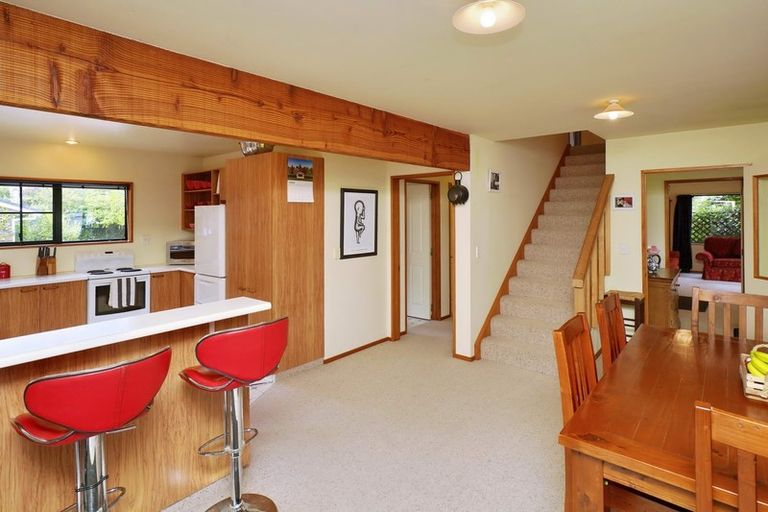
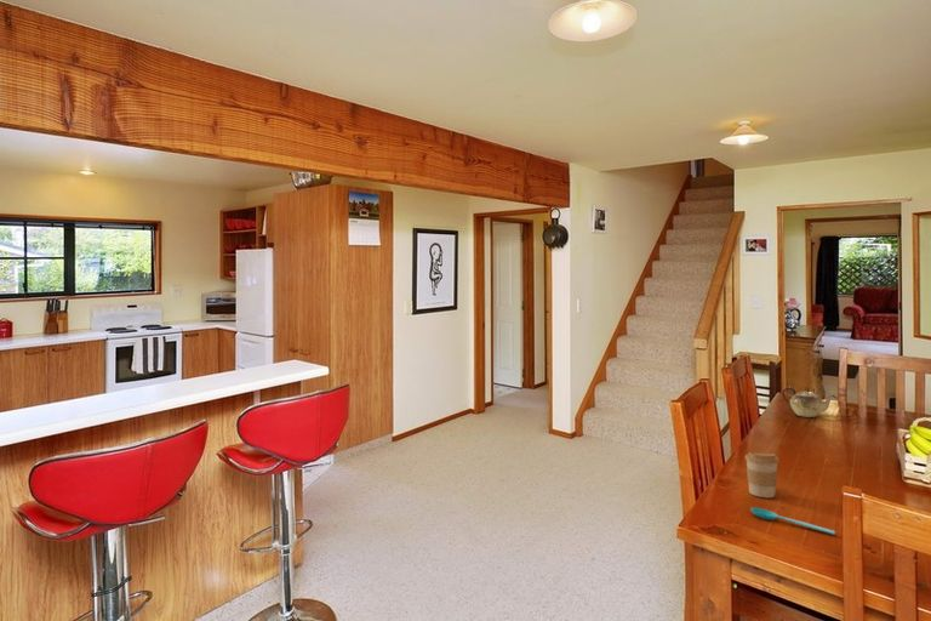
+ spoon (790, 520)
+ teapot (809, 400)
+ coffee cup (761, 473)
